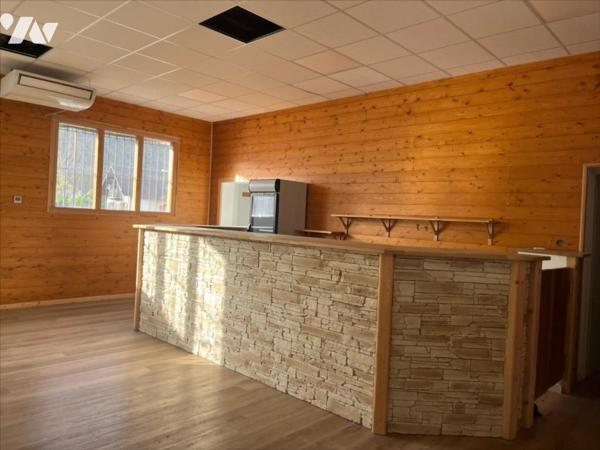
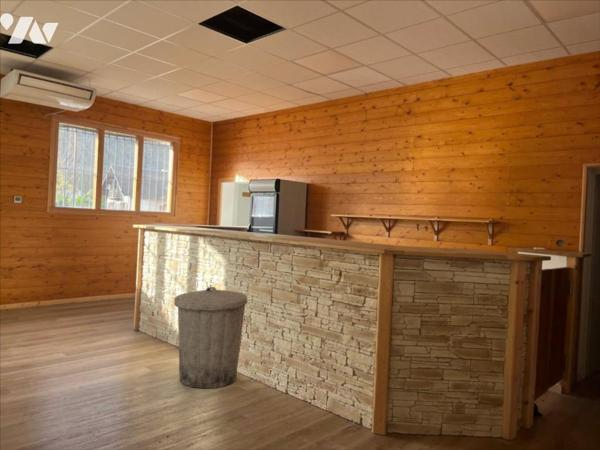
+ trash can (209, 332)
